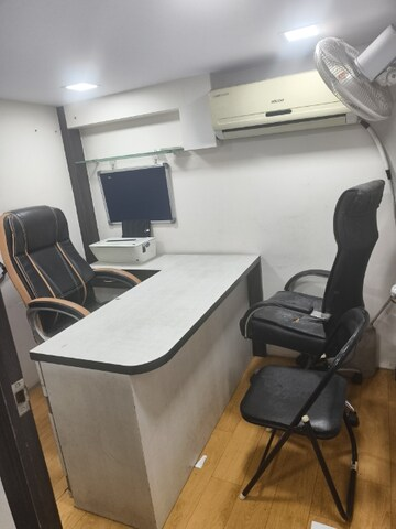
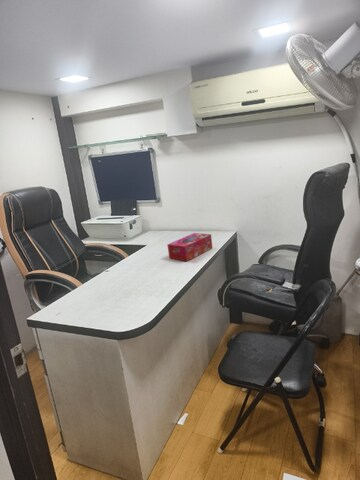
+ tissue box (190, 246)
